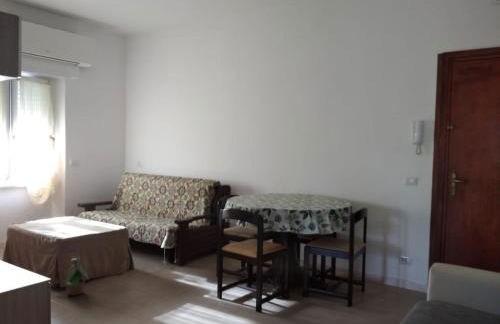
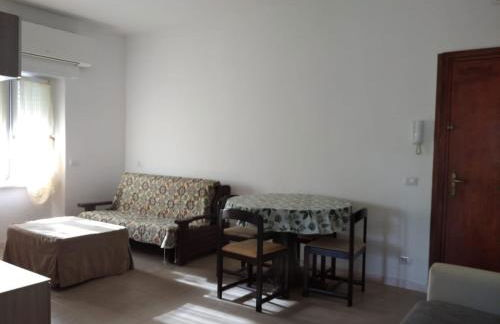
- potted plant (76, 273)
